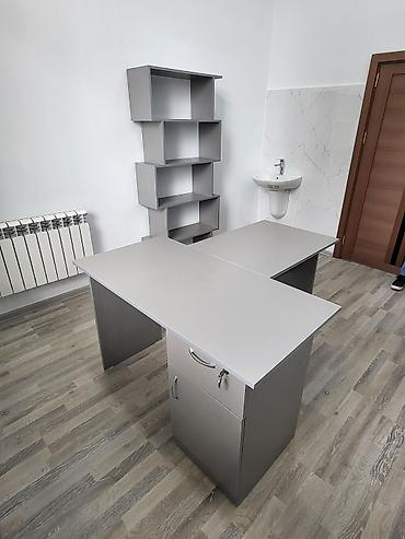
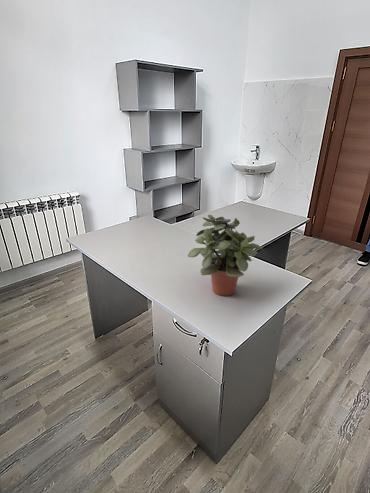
+ potted plant (225, 256)
